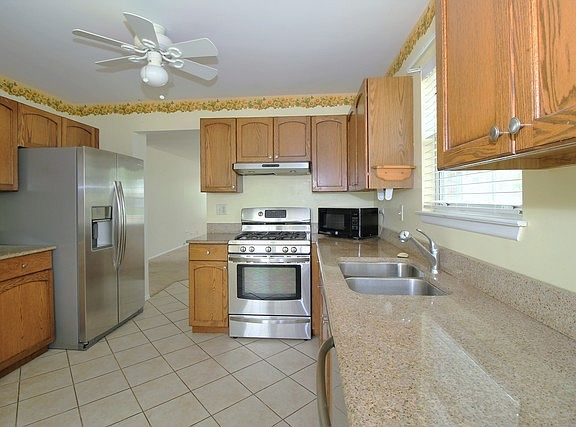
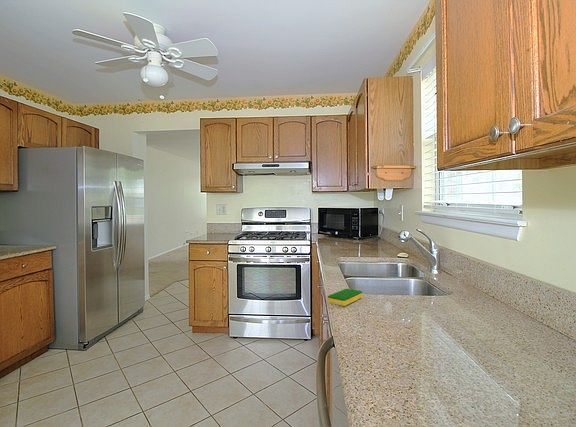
+ dish sponge (345, 296)
